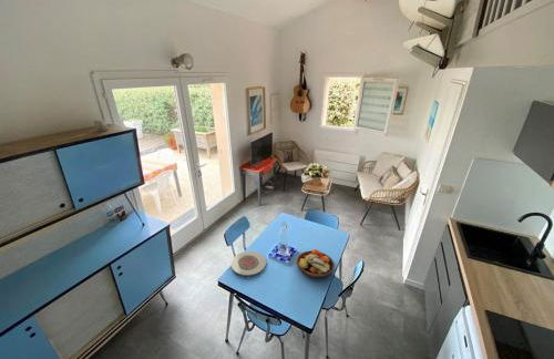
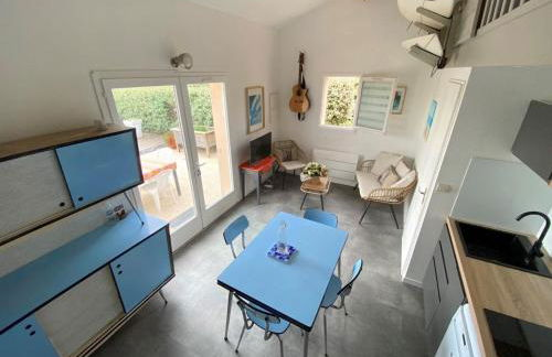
- fruit bowl (316, 260)
- plate (248, 261)
